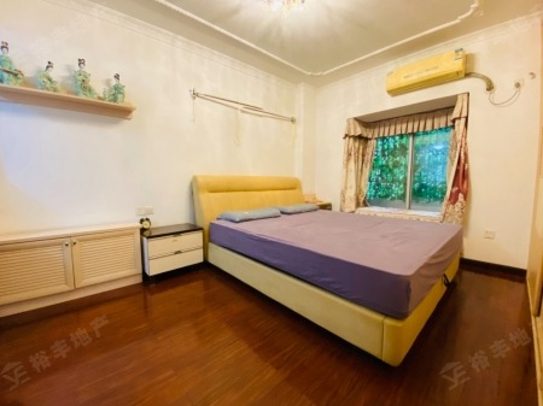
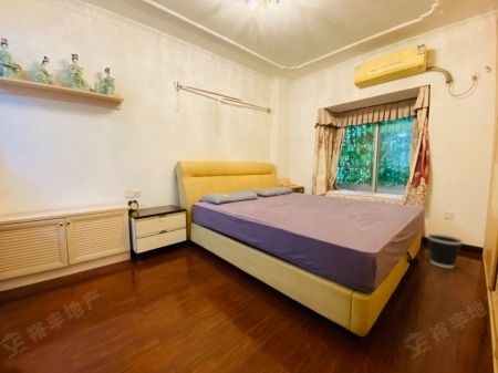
+ wastebasket (443, 250)
